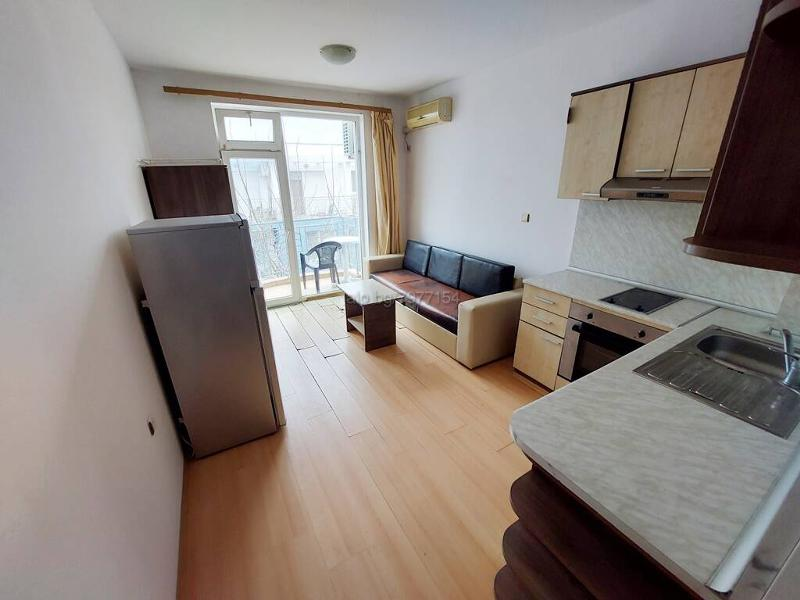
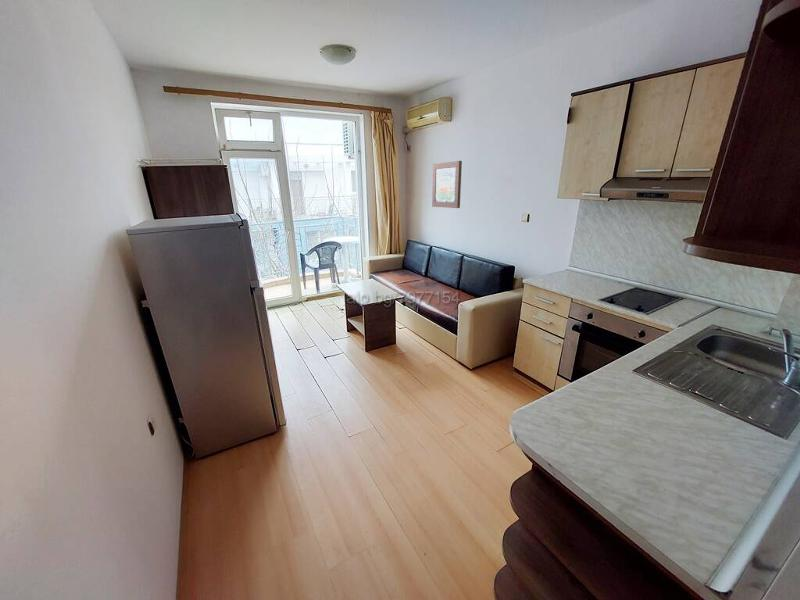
+ wall art (445, 185)
